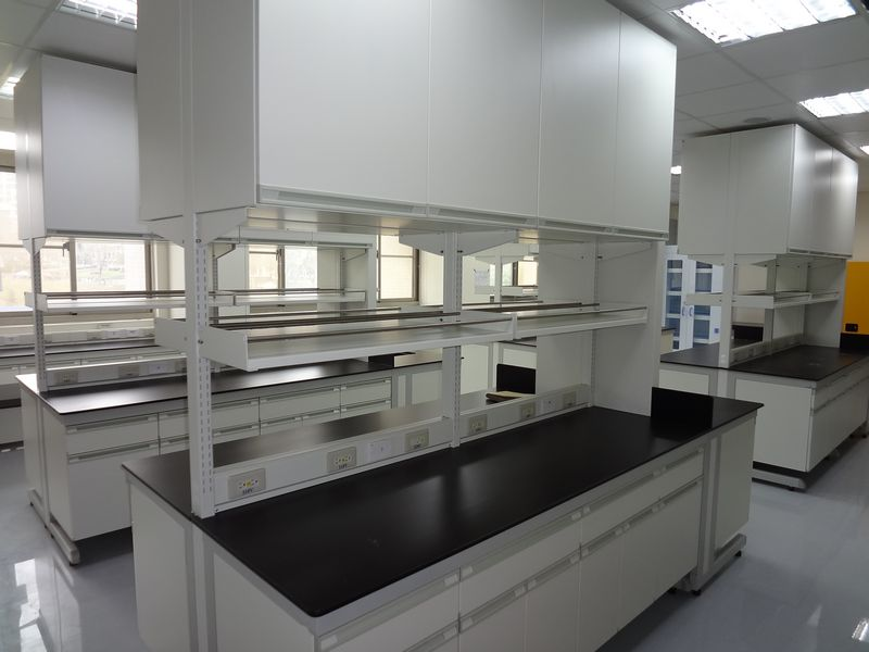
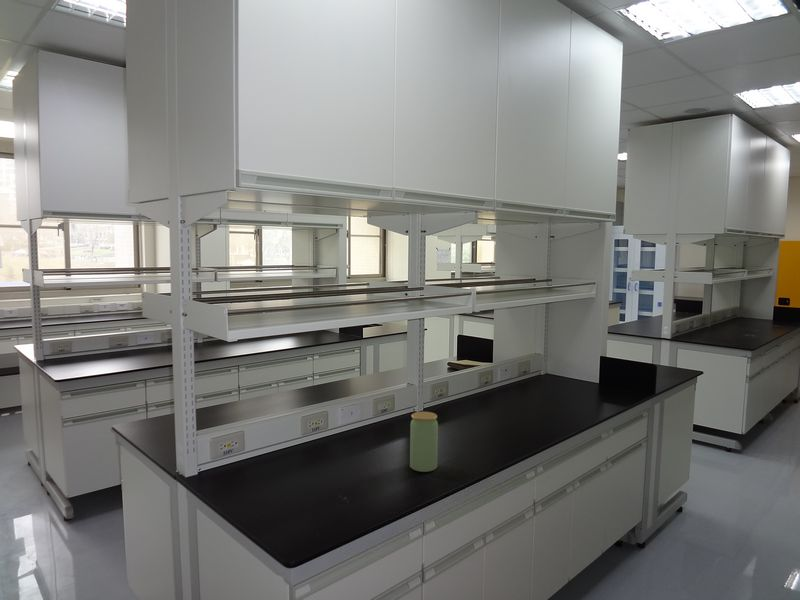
+ jar (423, 441)
